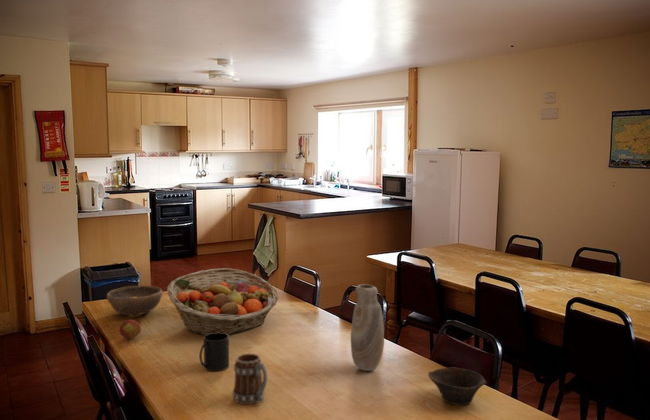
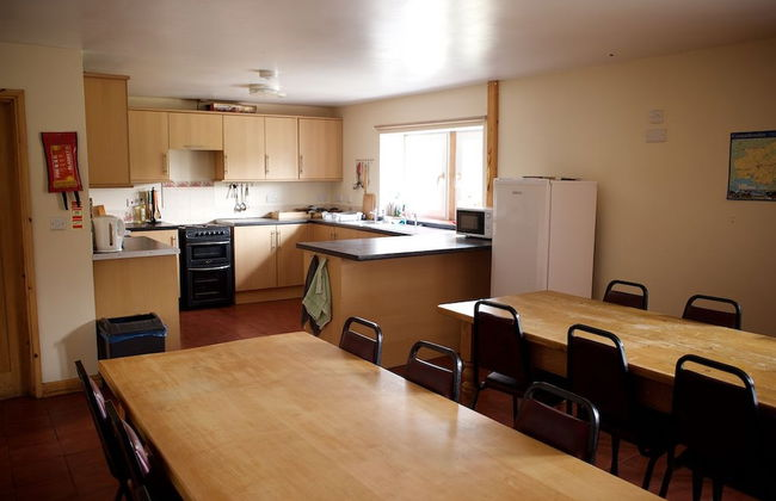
- mug (252, 379)
- bowl (135, 302)
- apple (130, 329)
- fruit basket (224, 300)
- mug (213, 352)
- bowl (456, 387)
- vase (367, 327)
